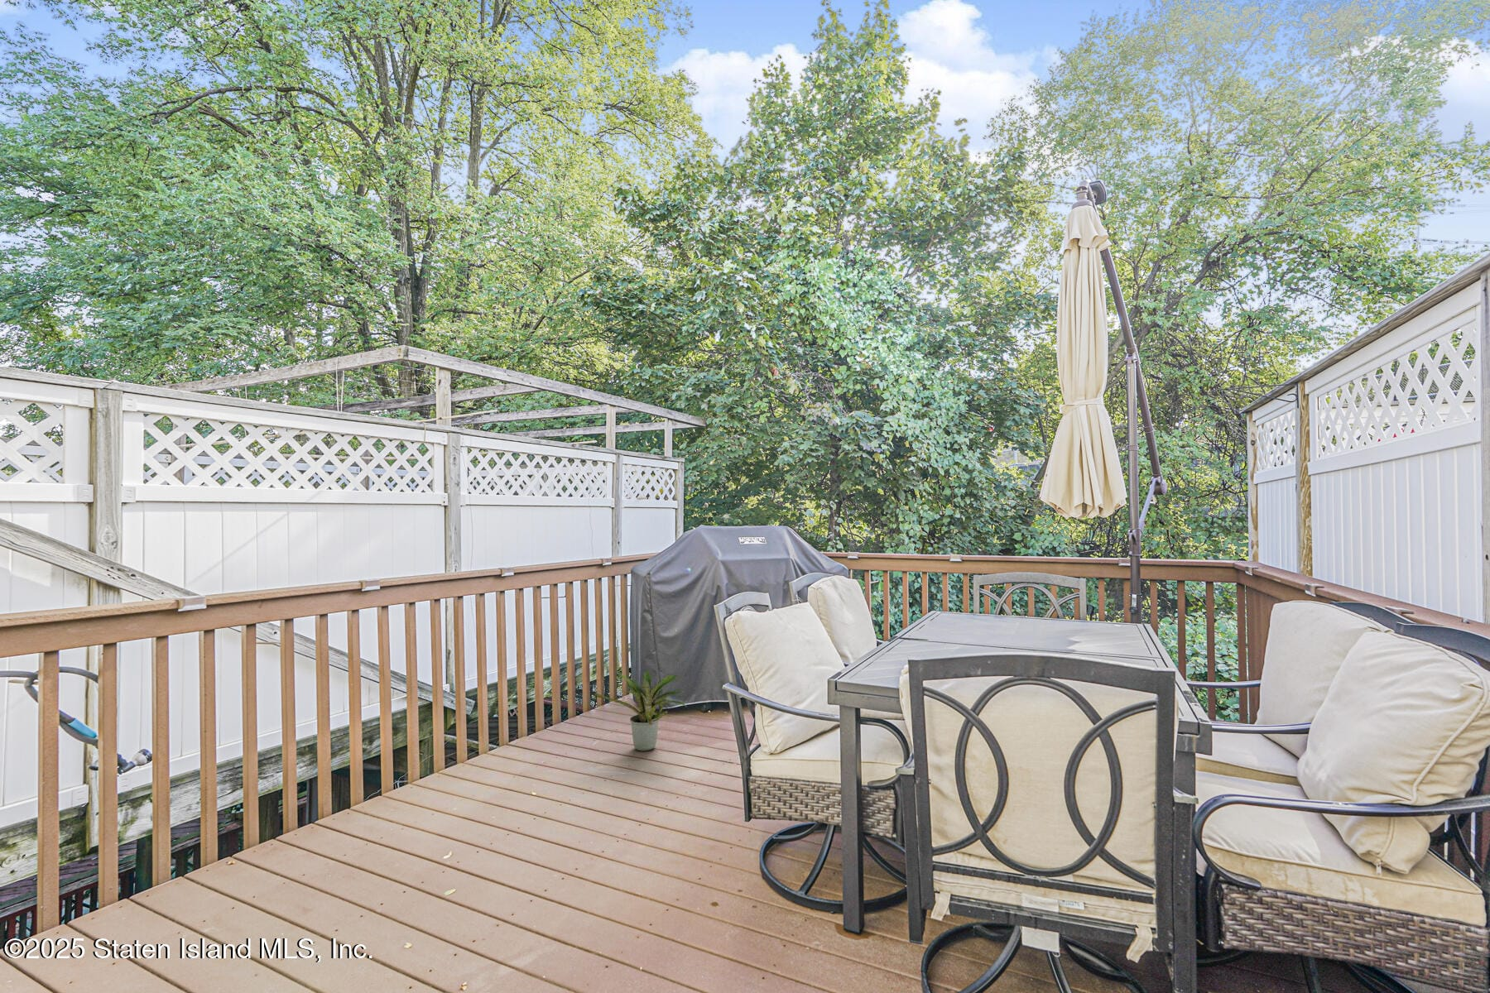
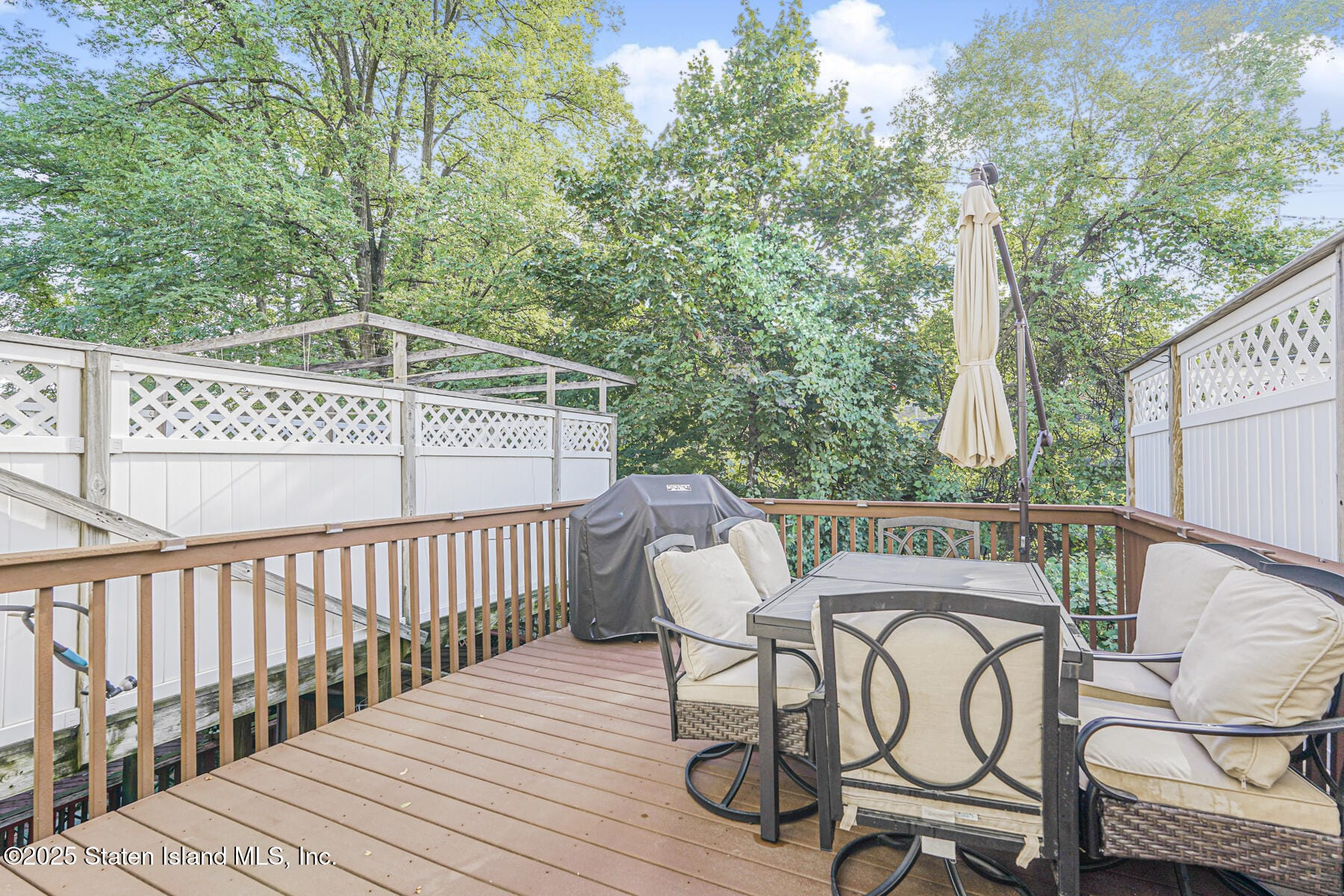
- potted plant (646, 710)
